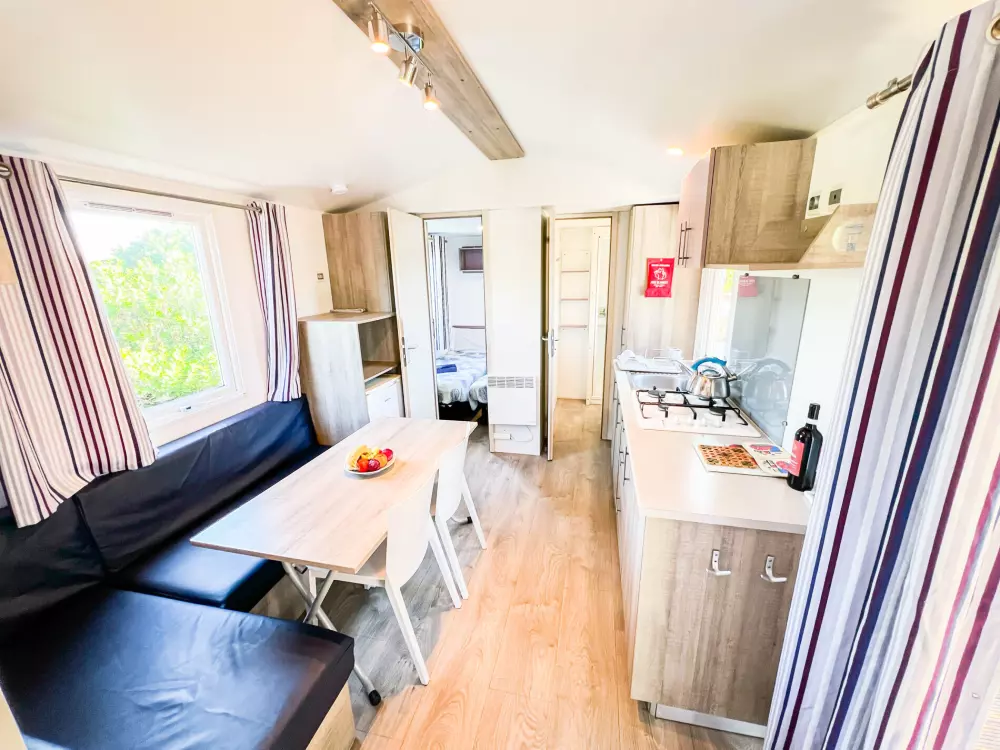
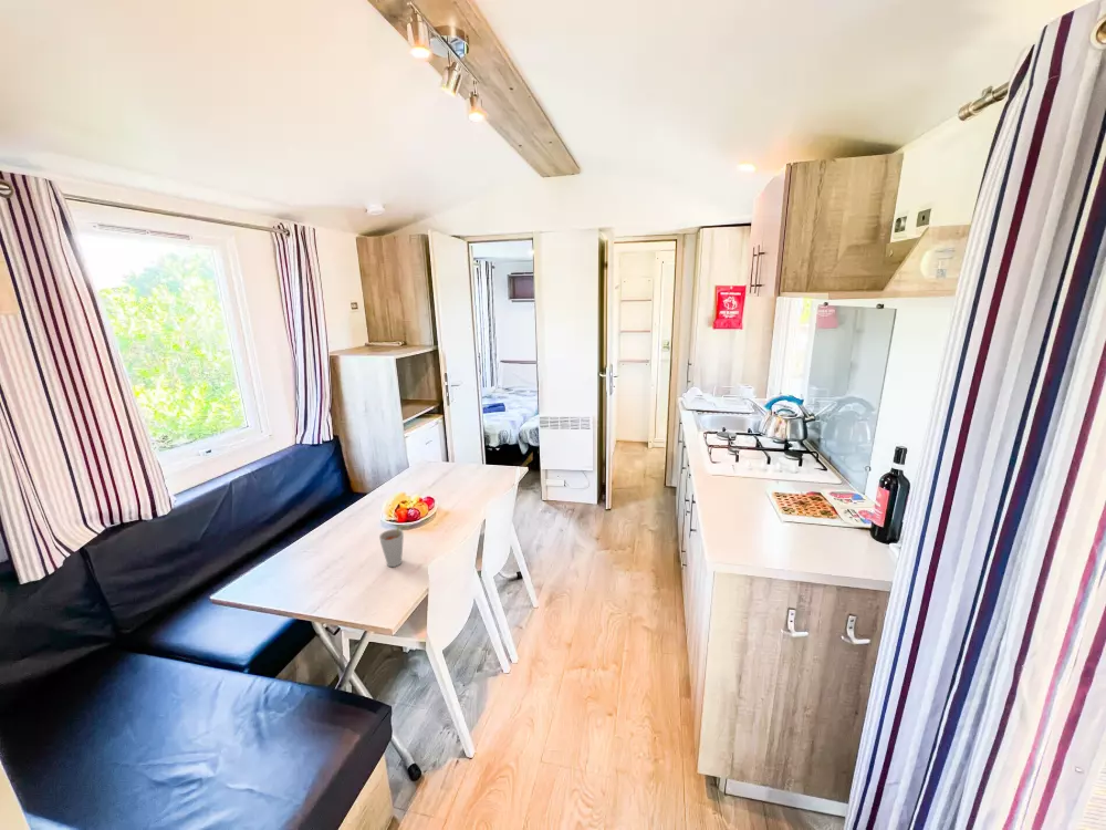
+ cup (395, 544)
